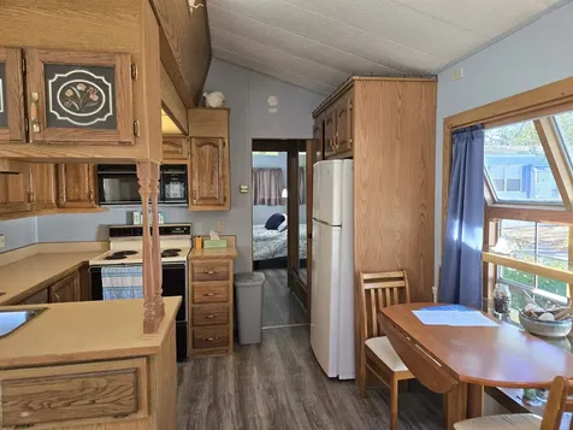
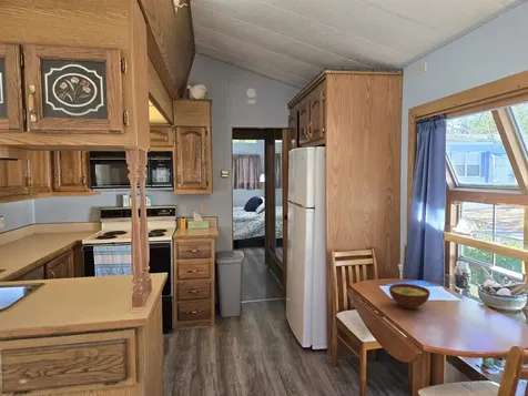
+ bowl (408, 297)
